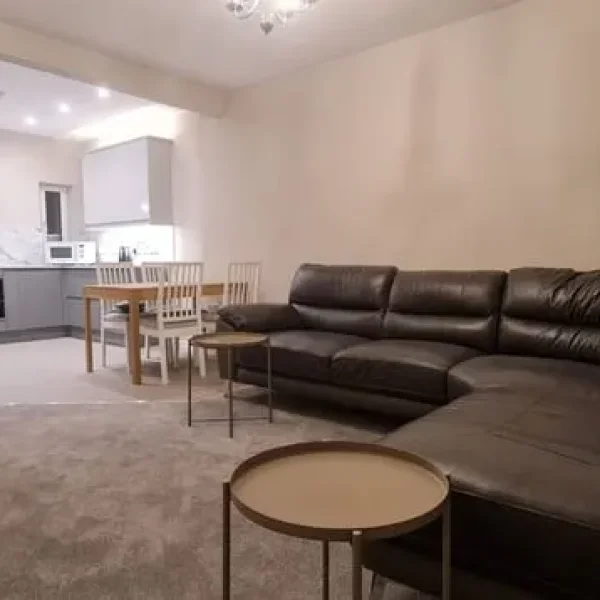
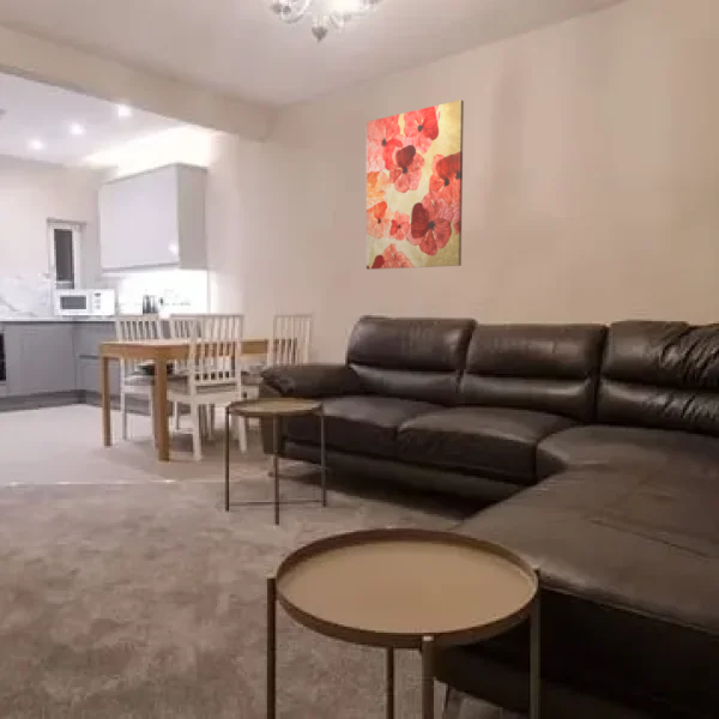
+ wall art (411, 191)
